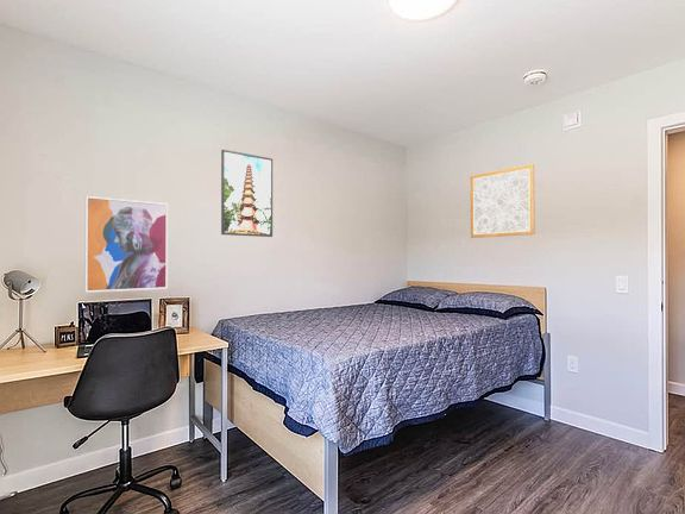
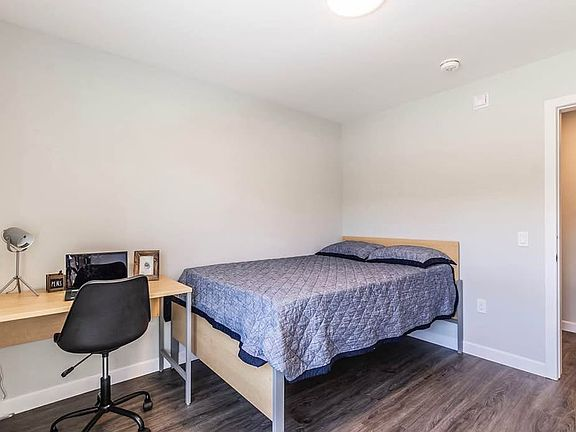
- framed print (247, 194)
- wall art (501, 205)
- wall art (128, 245)
